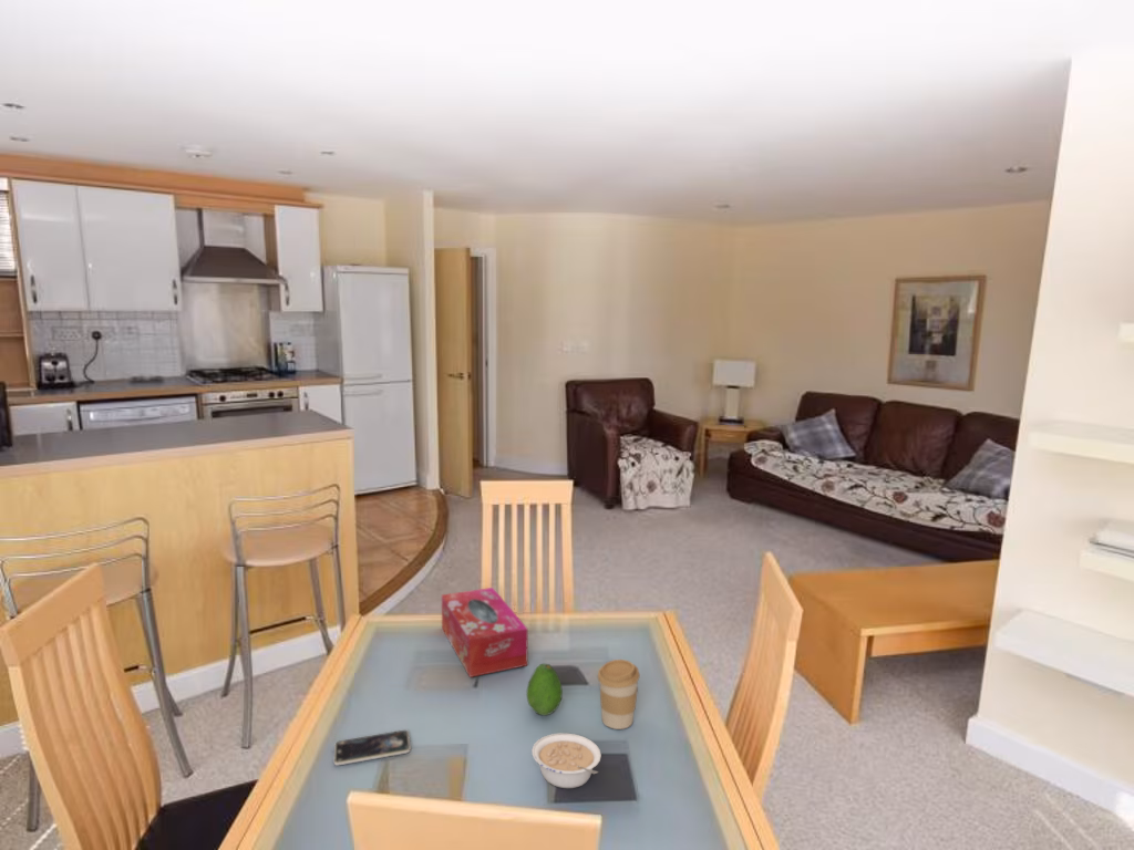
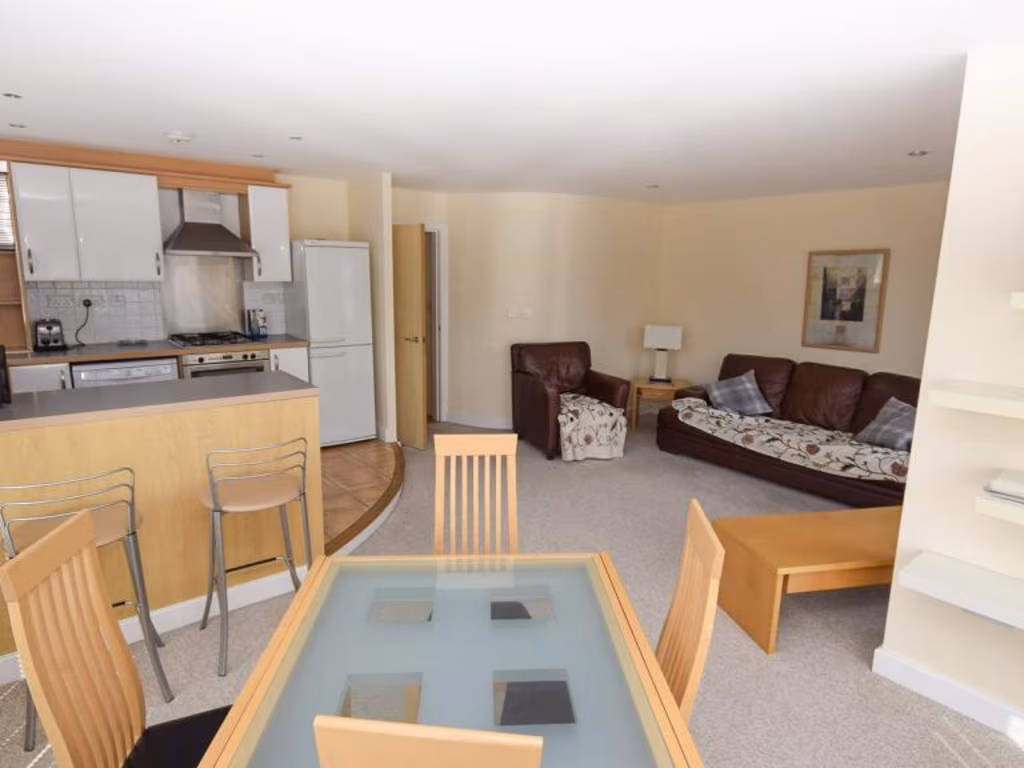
- legume (568, 761)
- tissue box (482, 628)
- fruit (544, 687)
- smartphone (372, 746)
- coffee cup (618, 693)
